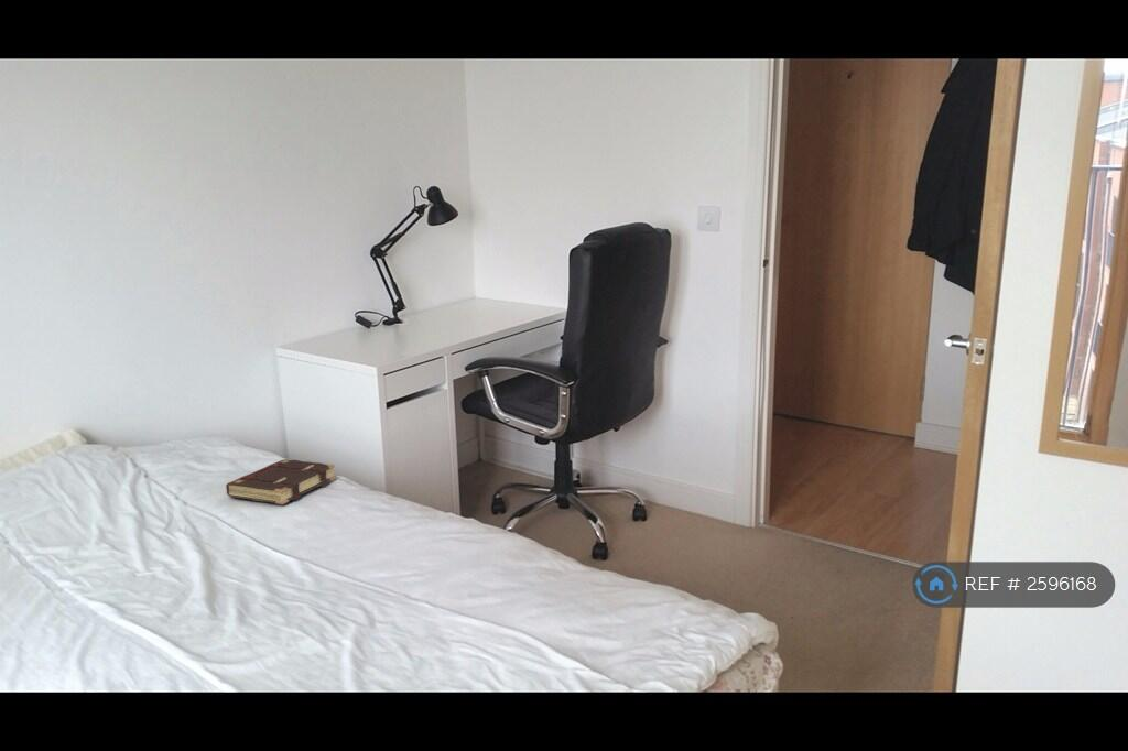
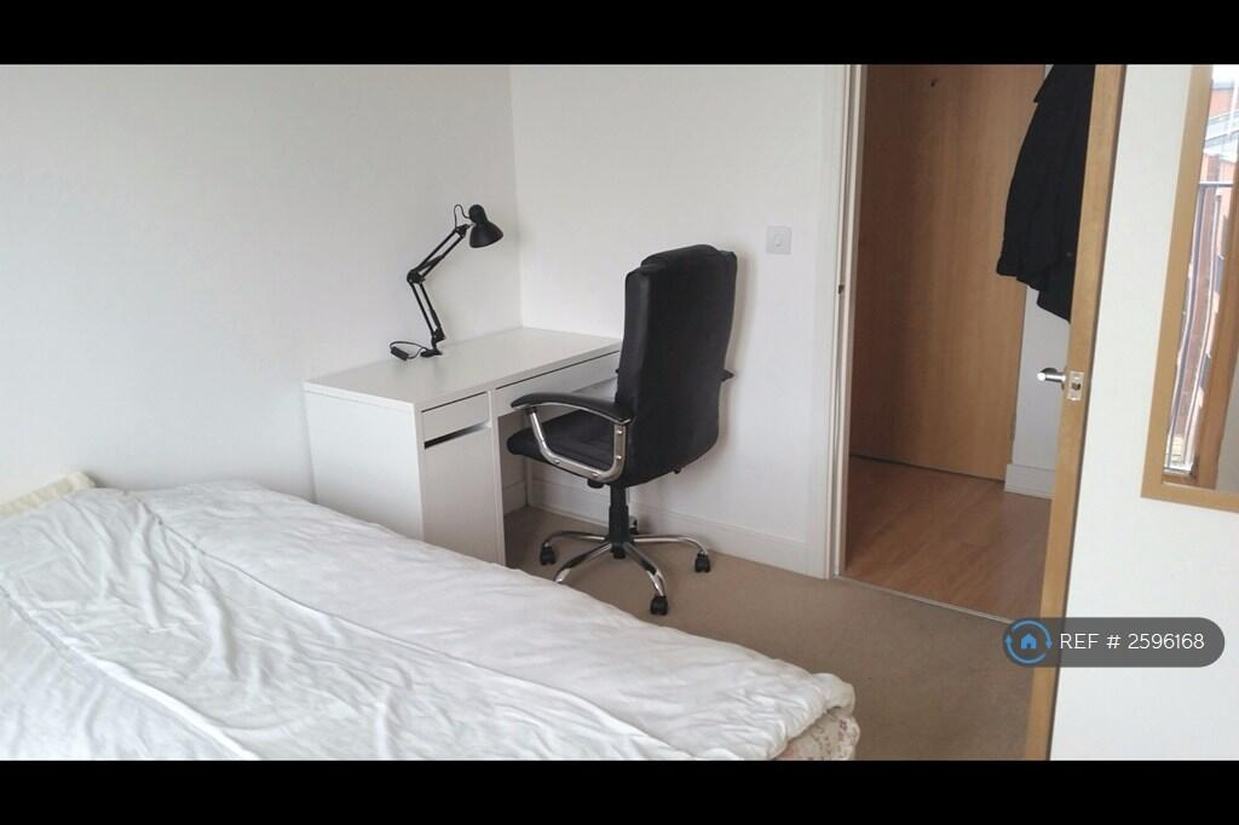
- book (282, 479)
